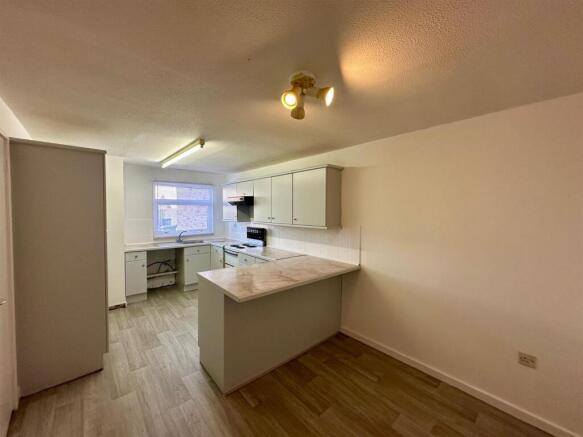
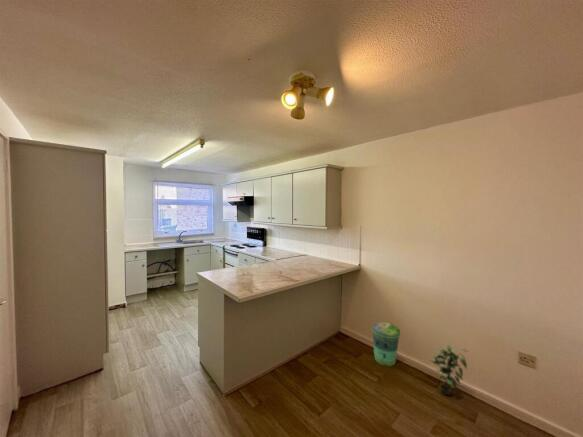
+ potted plant (448, 368)
+ trash can (385, 343)
